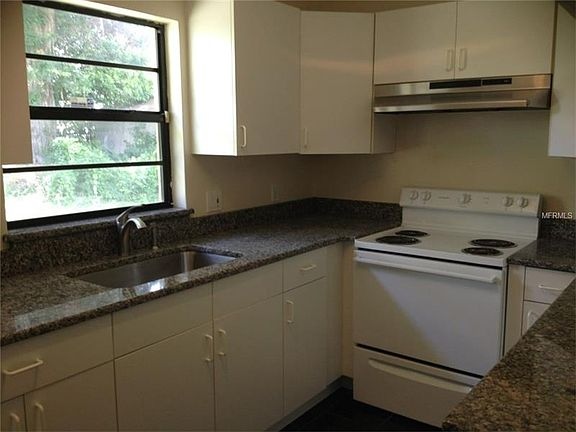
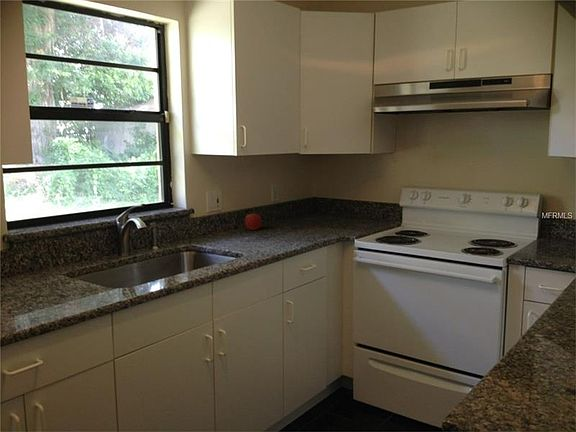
+ apple (253, 220)
